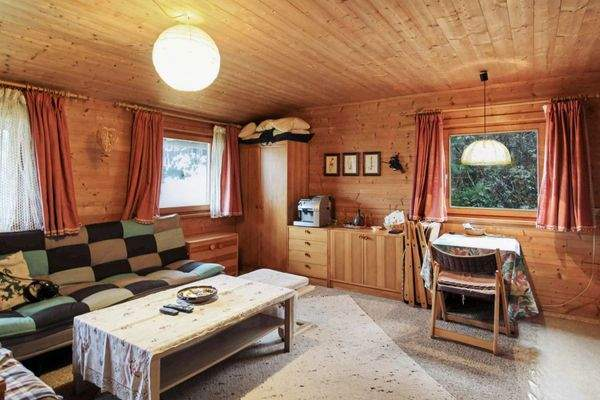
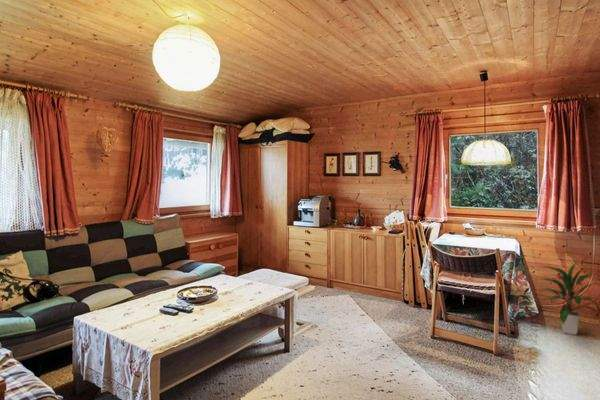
+ indoor plant (568, 296)
